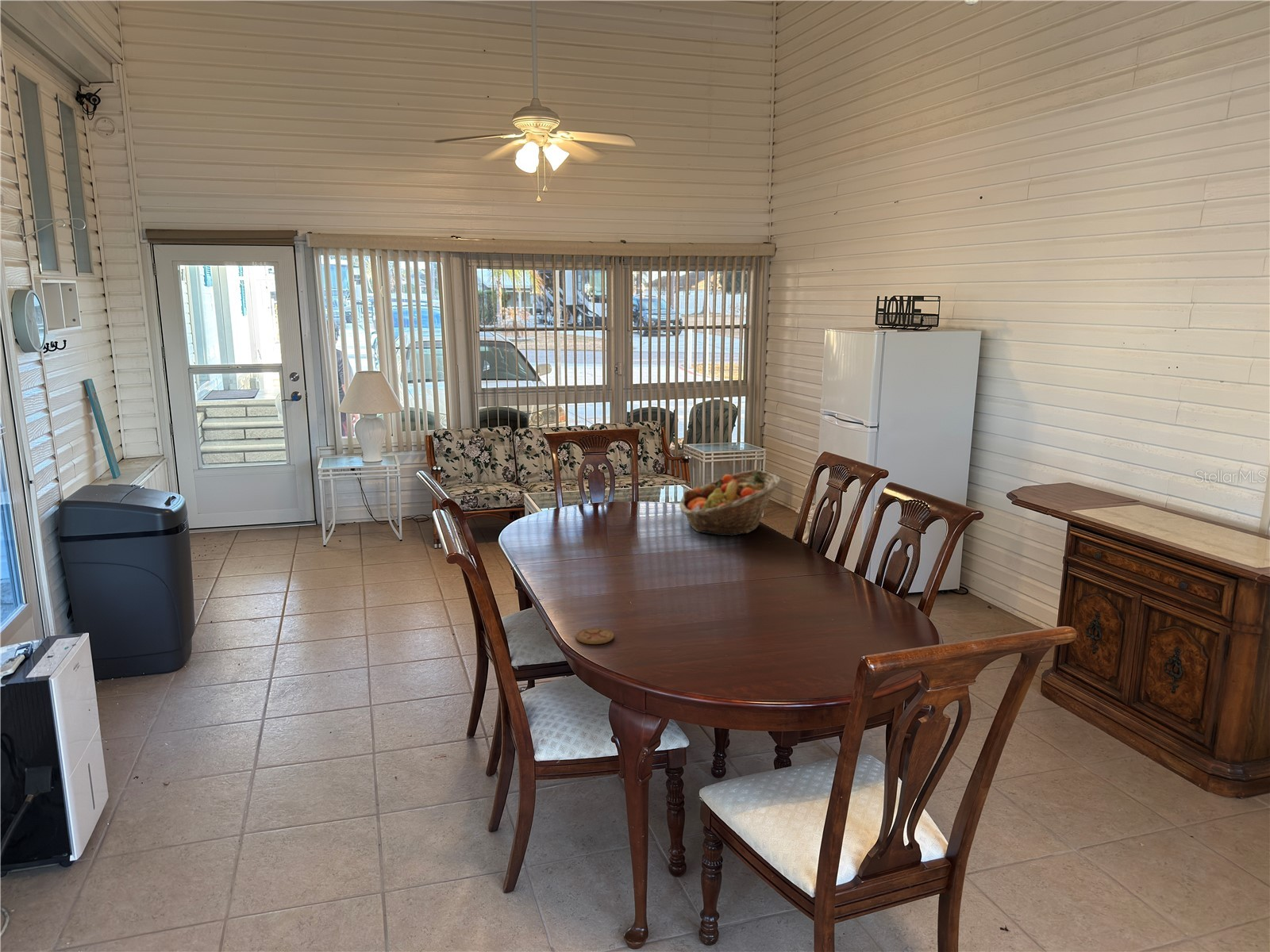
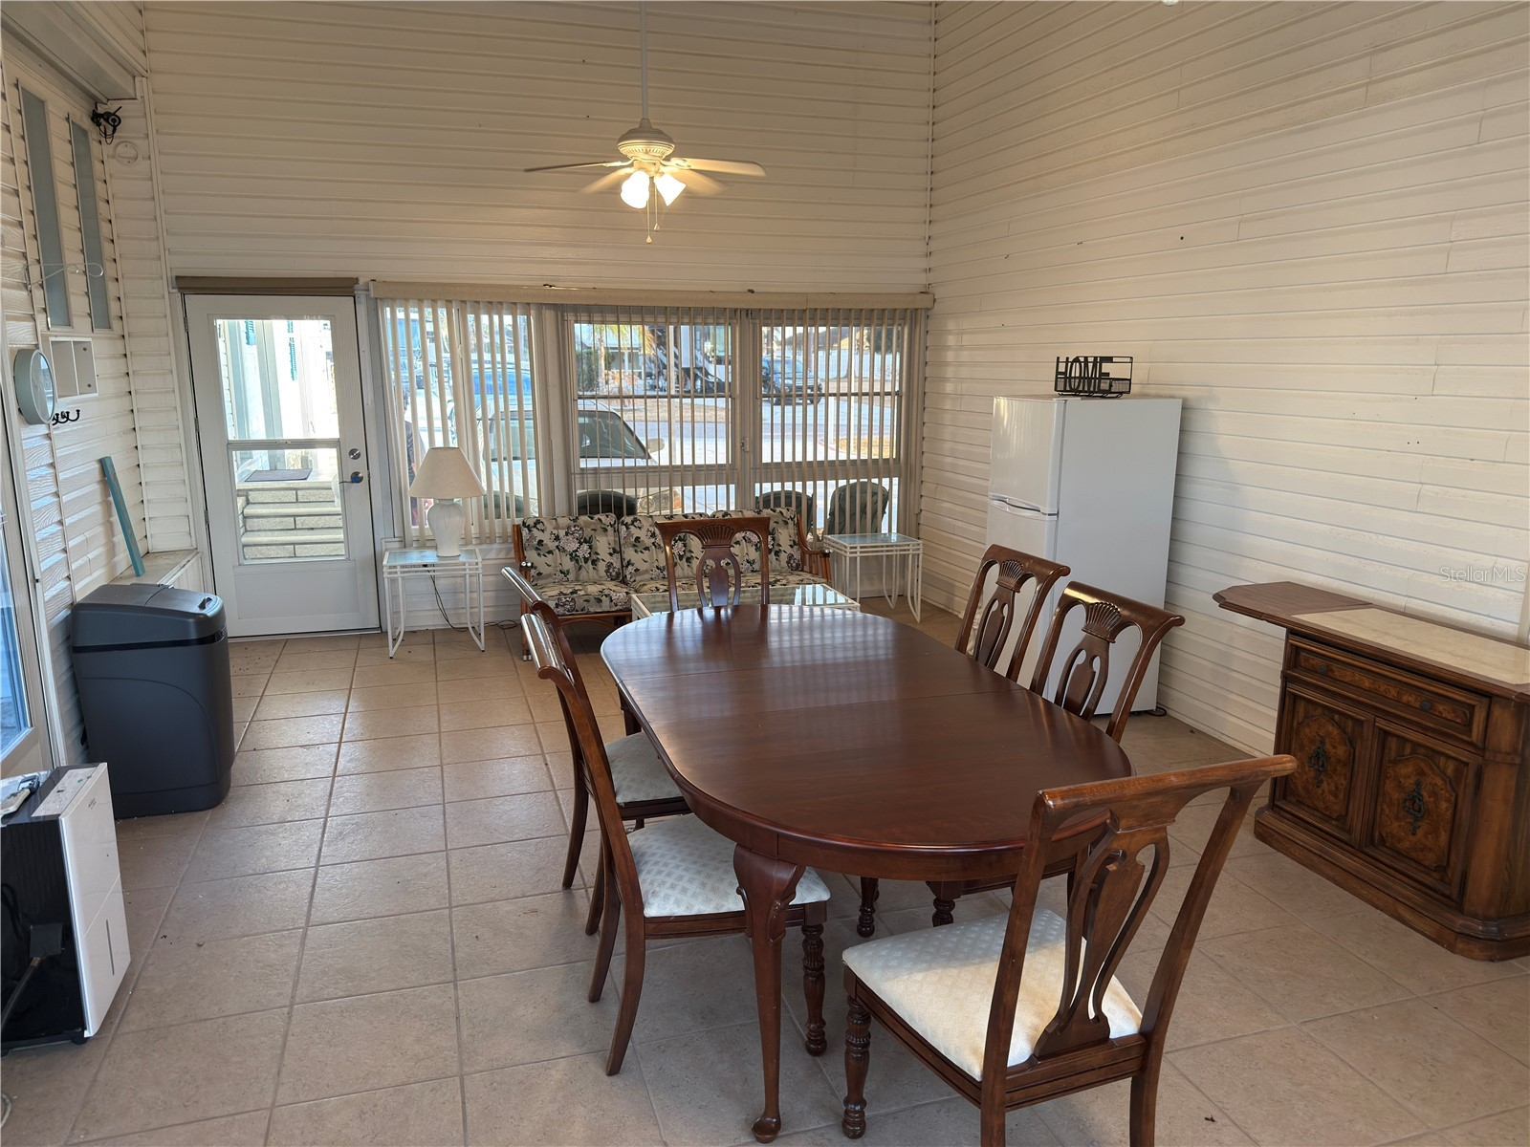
- coaster (595, 635)
- fruit basket (729, 500)
